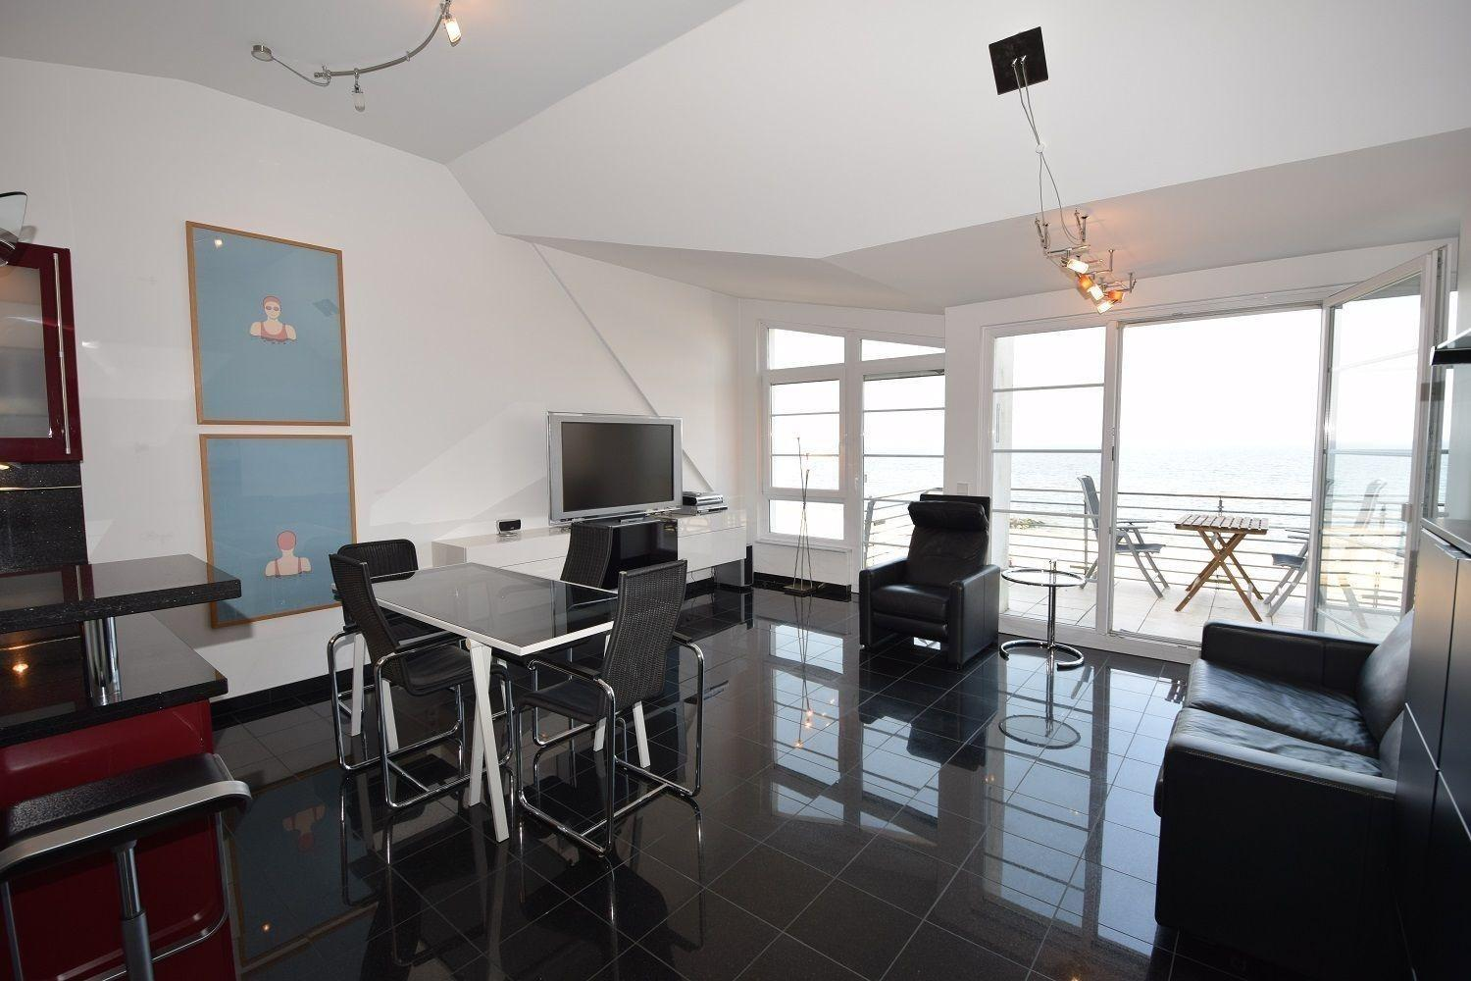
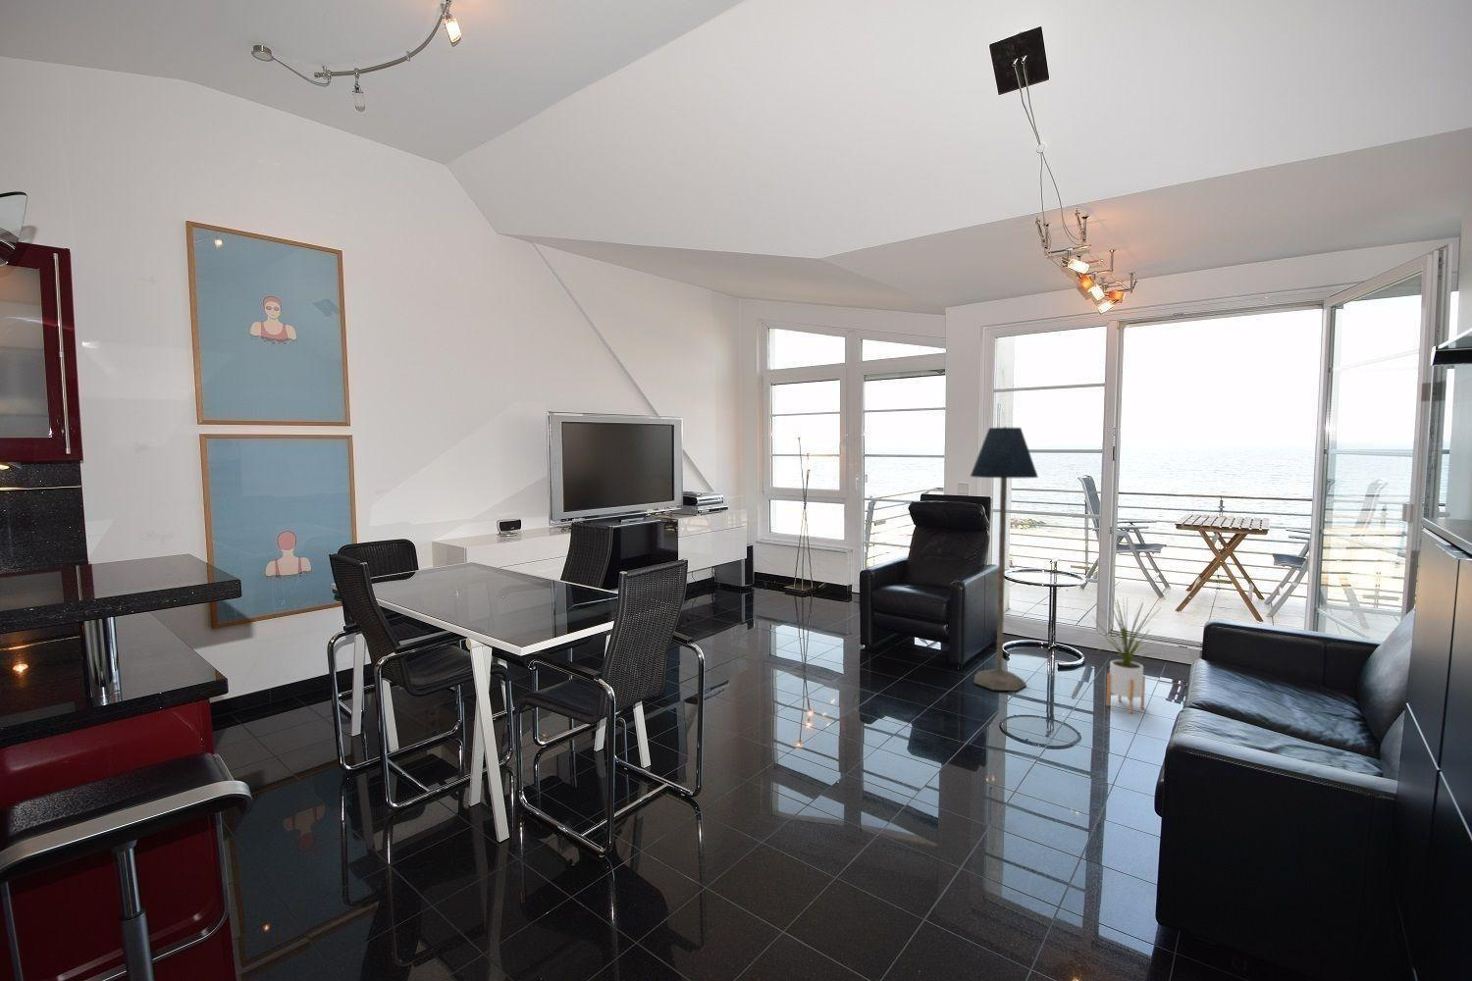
+ house plant (1128, 650)
+ floor lamp (1001, 555)
